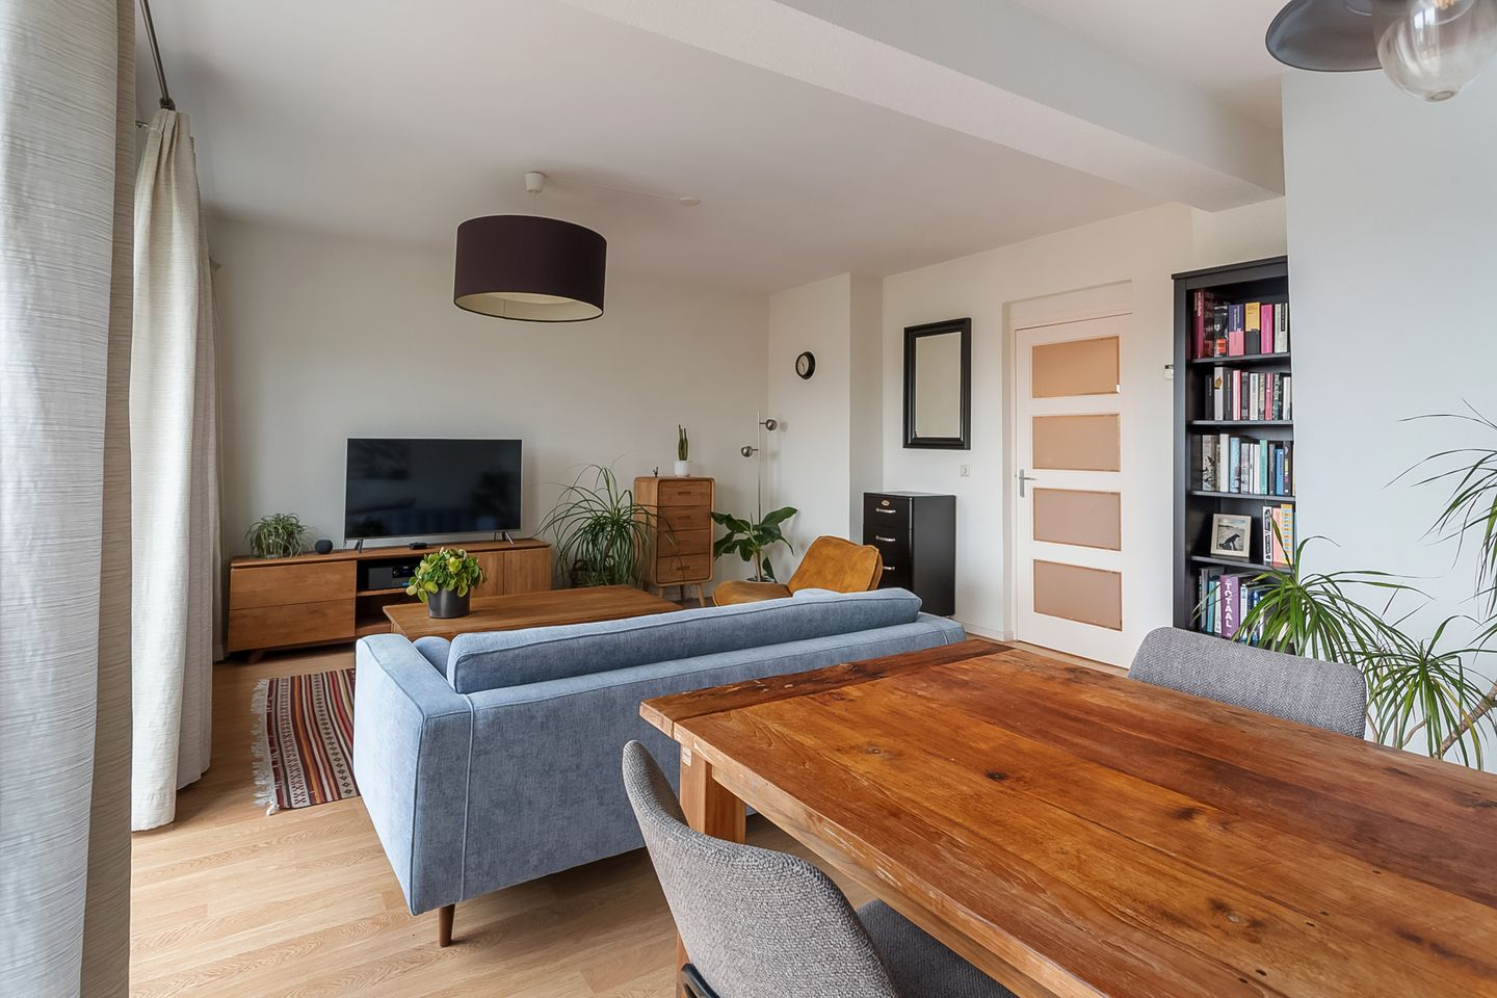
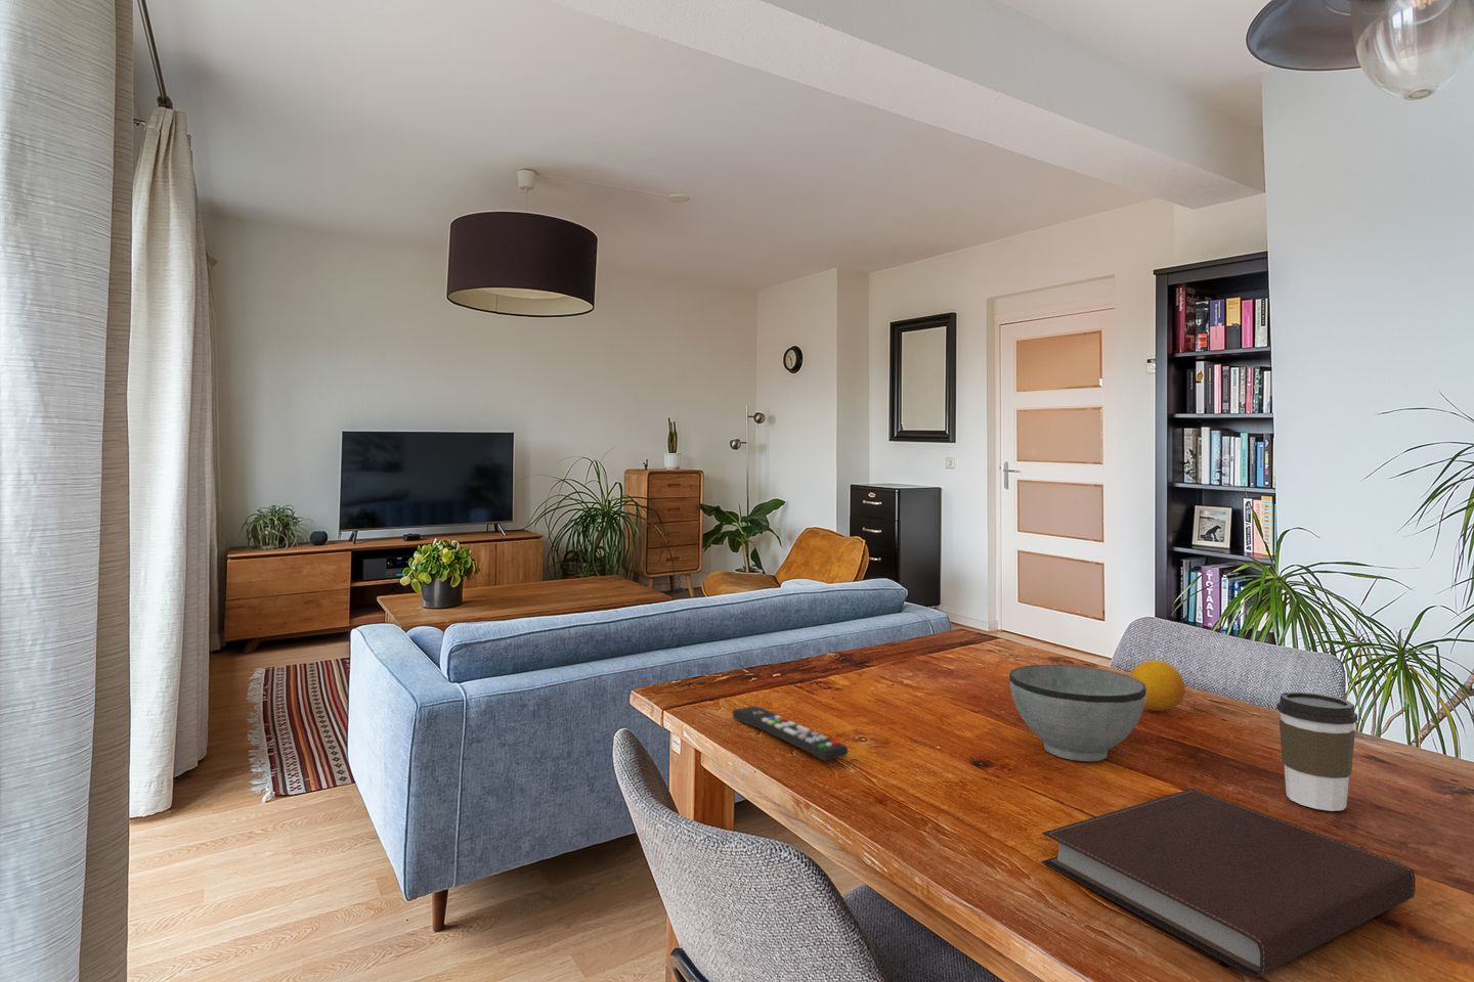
+ remote control (785, 730)
+ coffee cup (1315, 750)
+ notebook (1220, 865)
+ fruit (1156, 685)
+ bowl (1075, 715)
